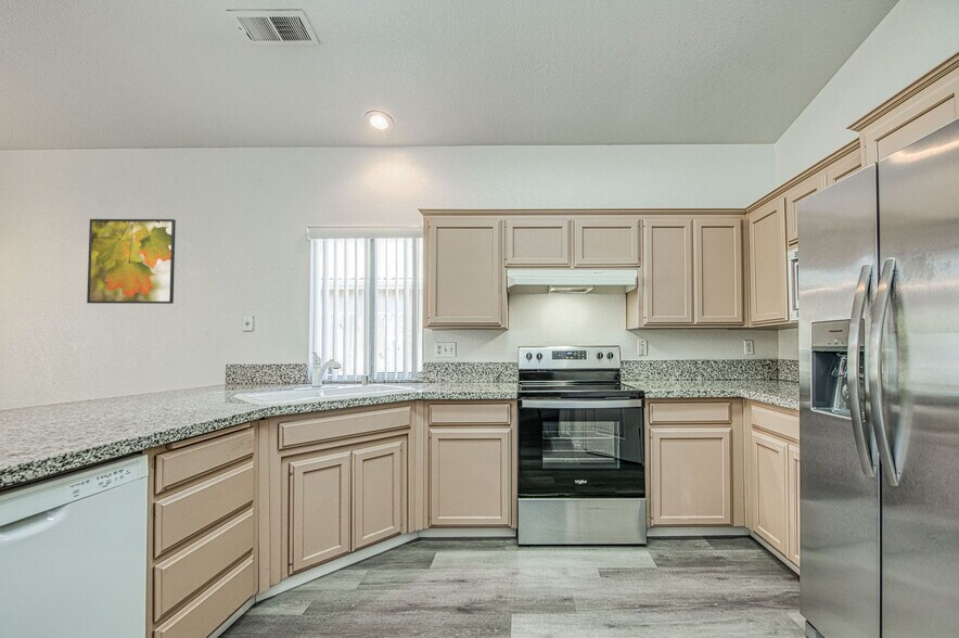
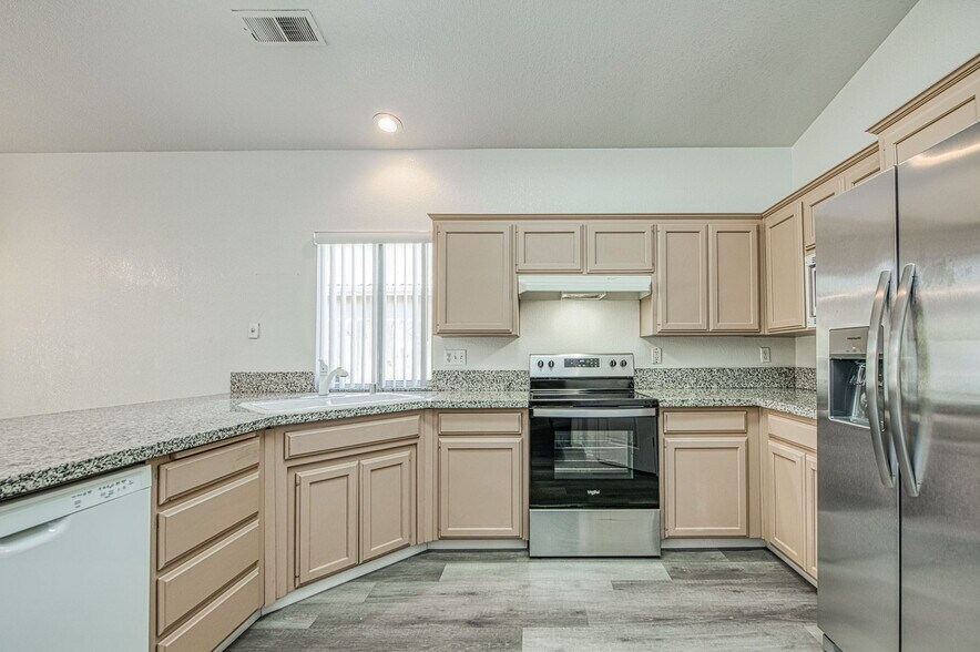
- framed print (131, 260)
